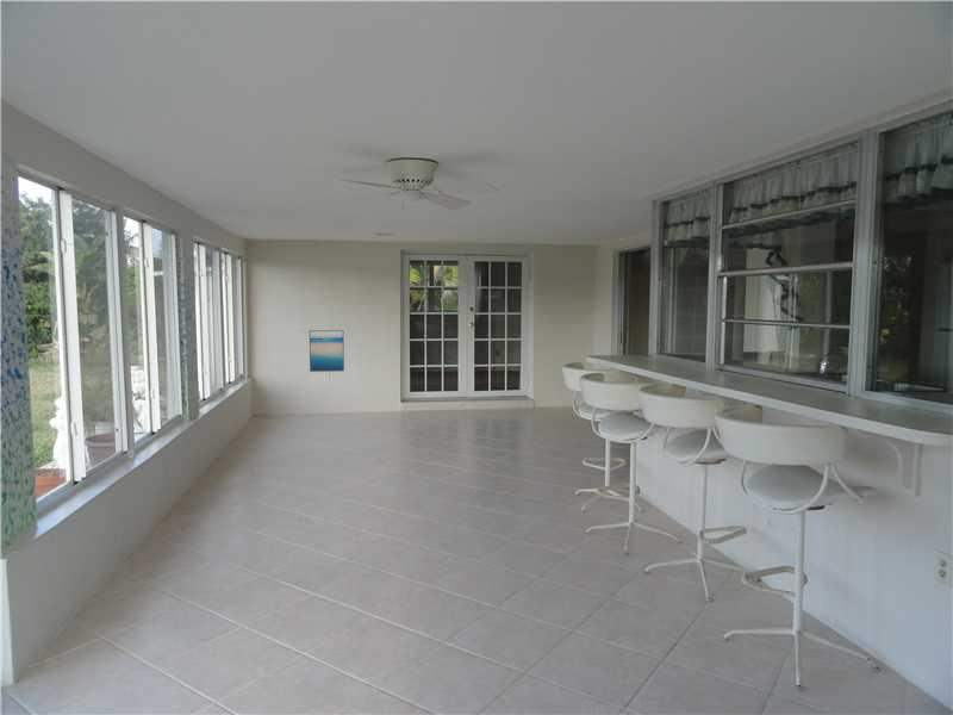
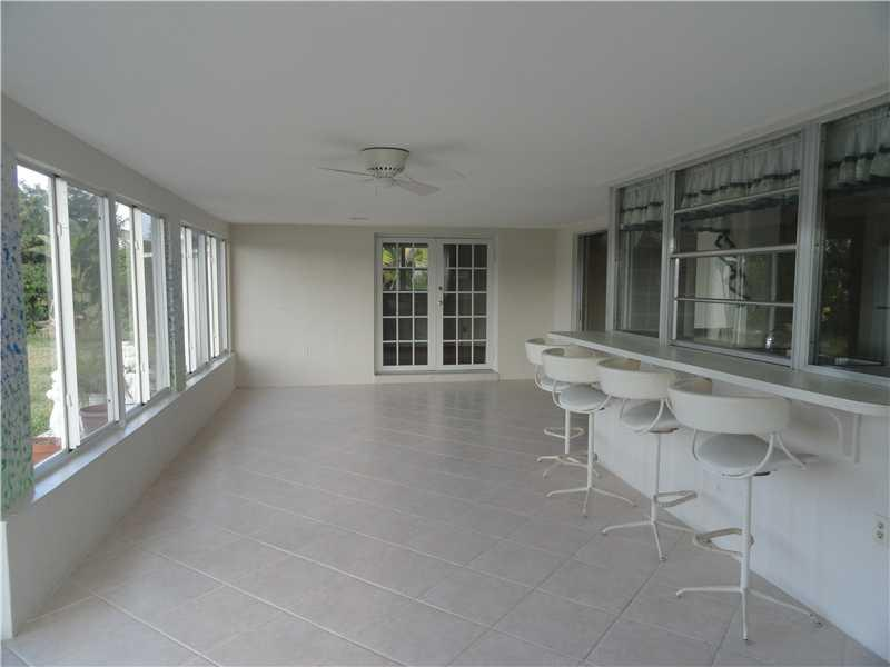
- wall art (326, 350)
